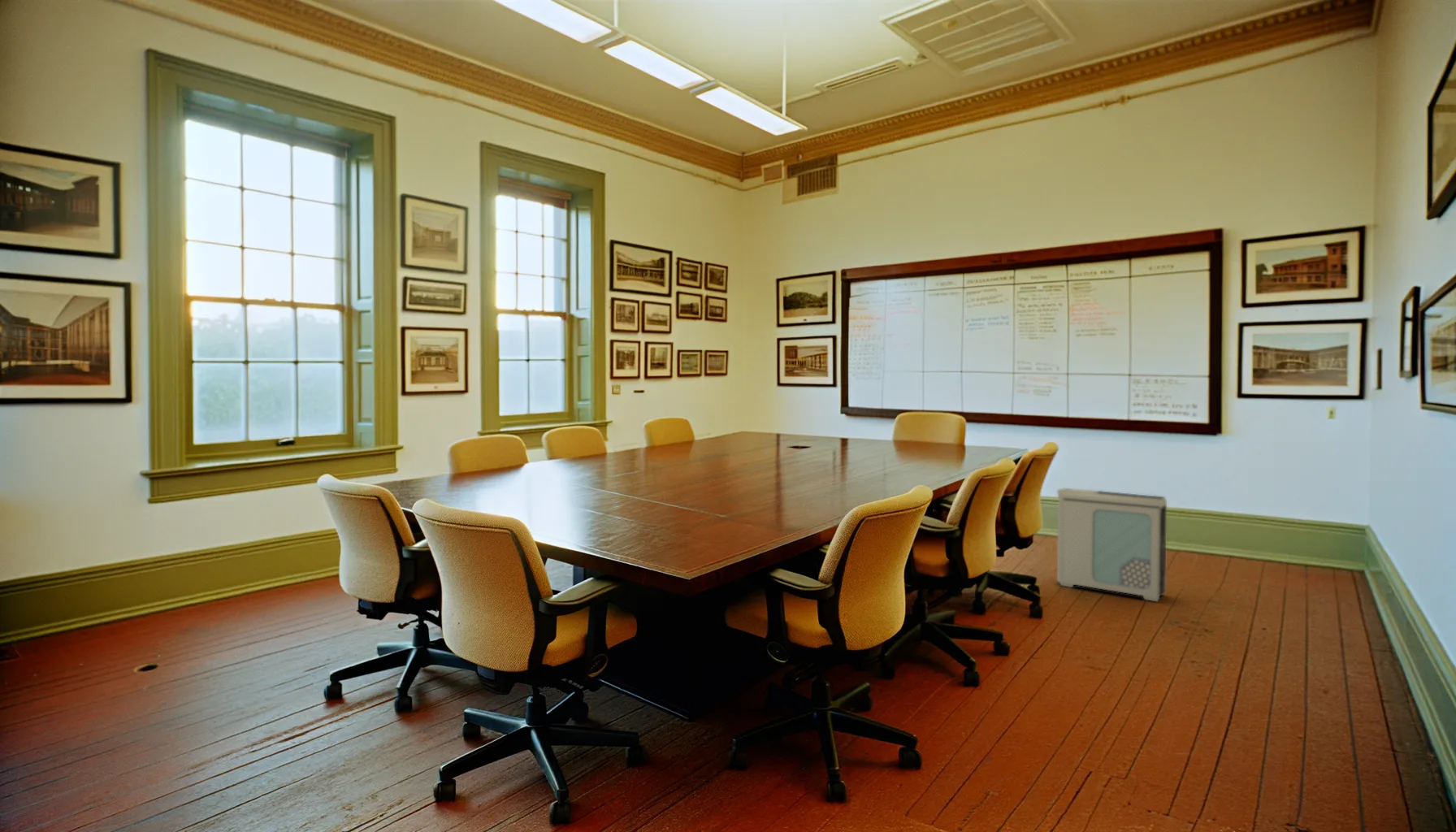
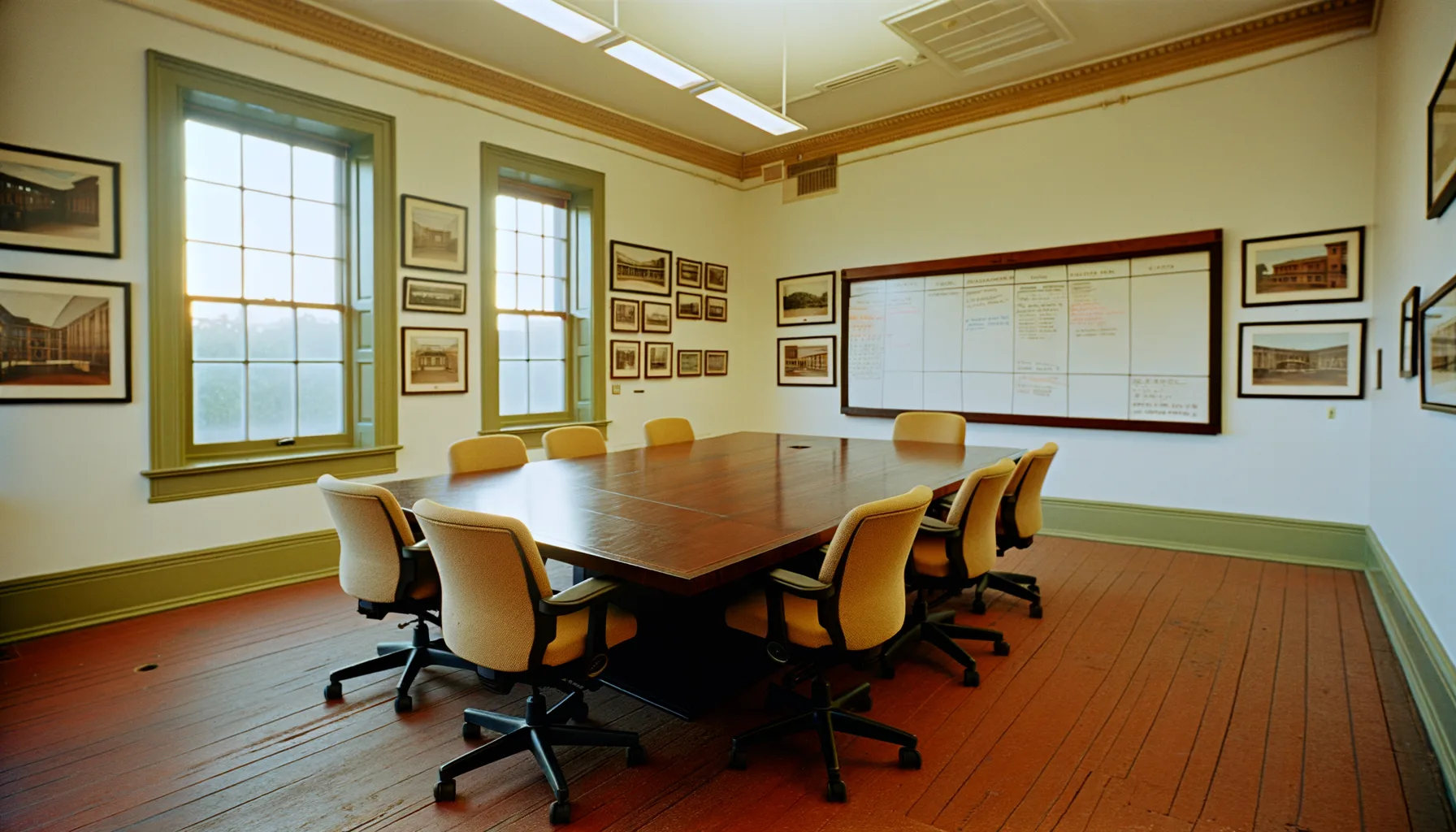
- air purifier (1112, 541)
